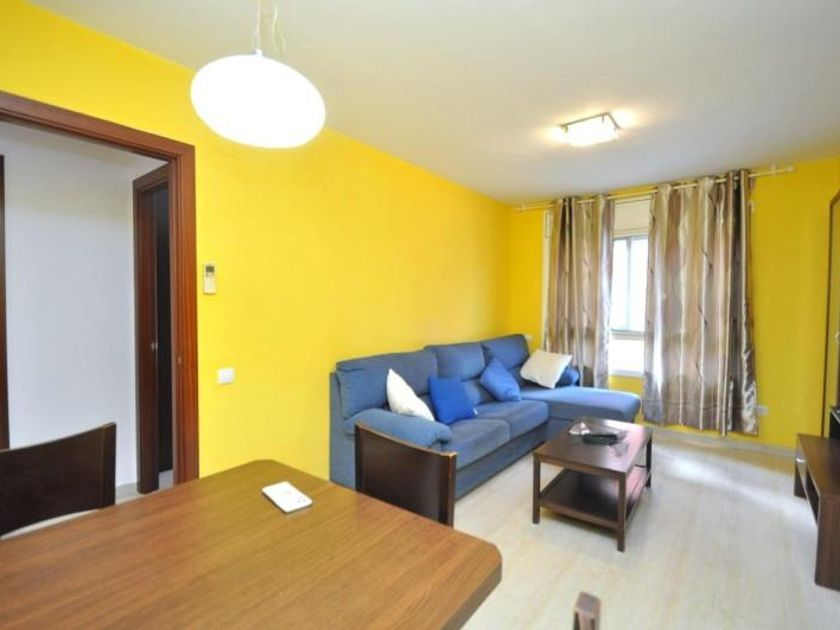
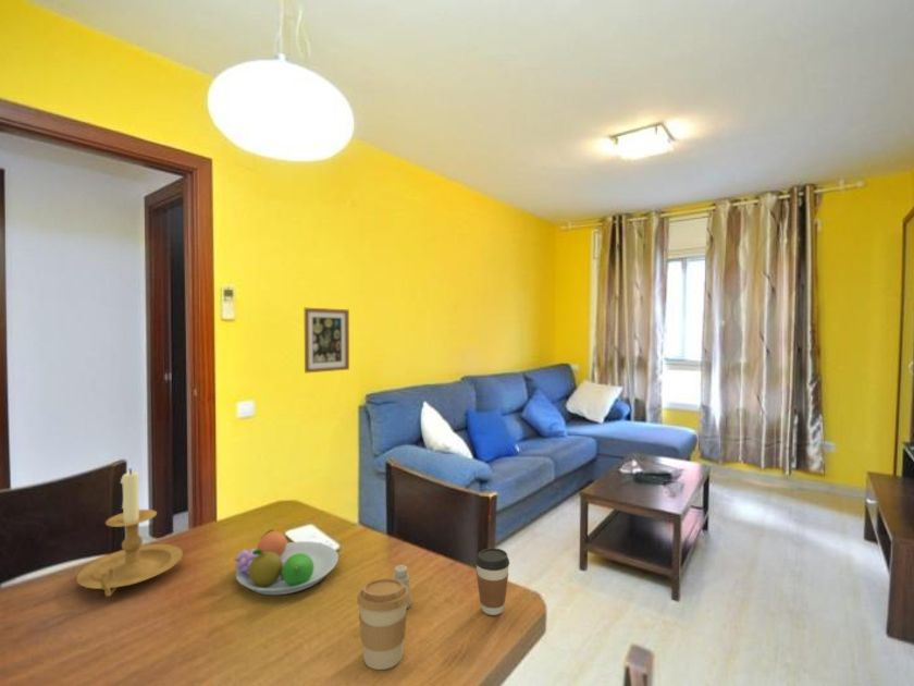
+ wall art (328, 340)
+ saltshaker (403, 583)
+ coffee cup (492, 581)
+ coffee cup (383, 620)
+ fruit bowl (287, 555)
+ candle holder (131, 522)
